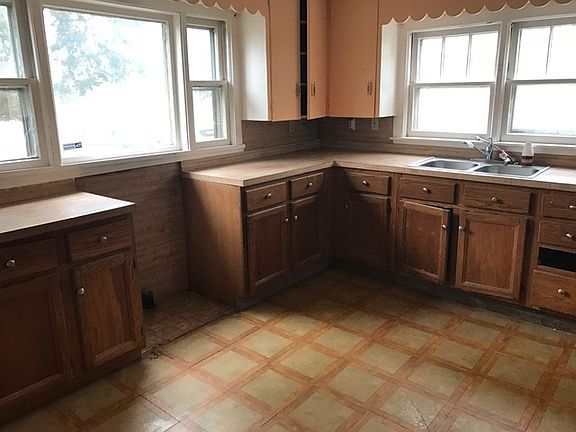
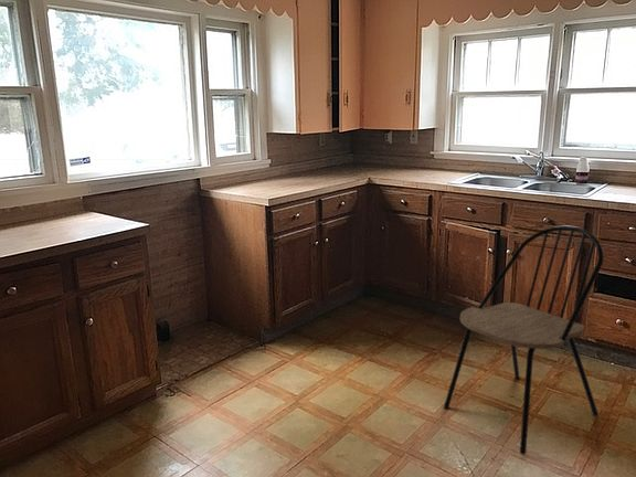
+ dining chair (526, 326)
